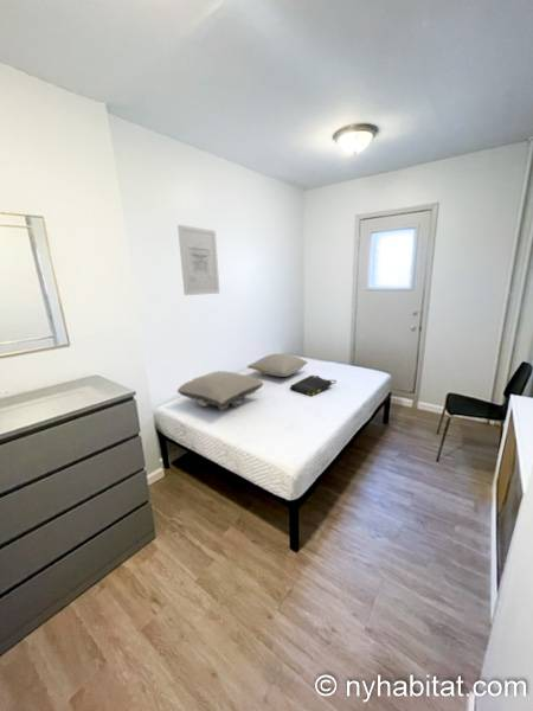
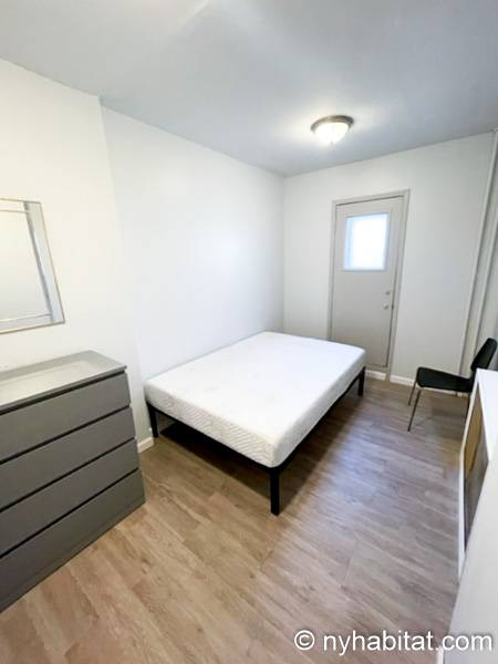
- pillow (220, 387)
- wall art (200, 262)
- pillow (277, 364)
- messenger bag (313, 384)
